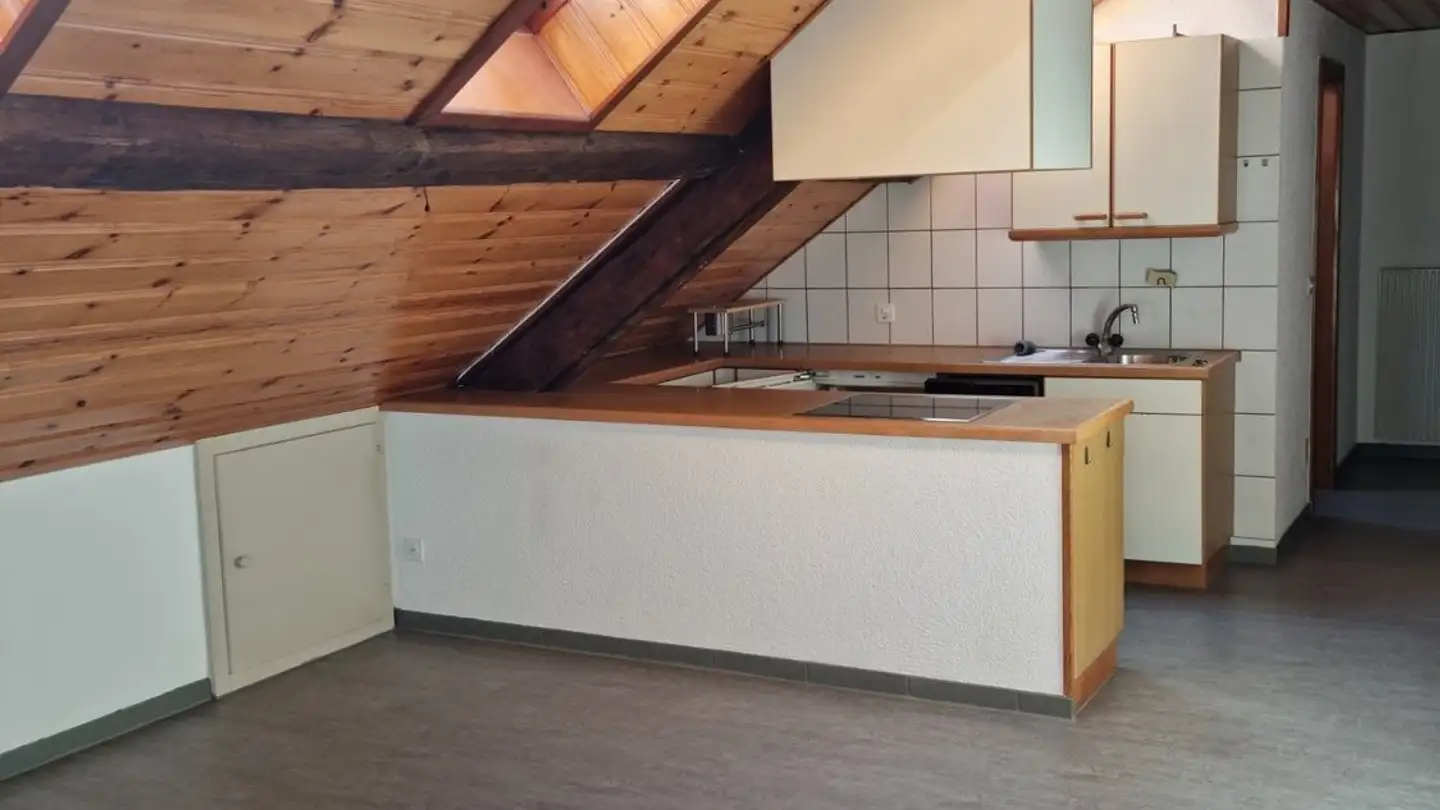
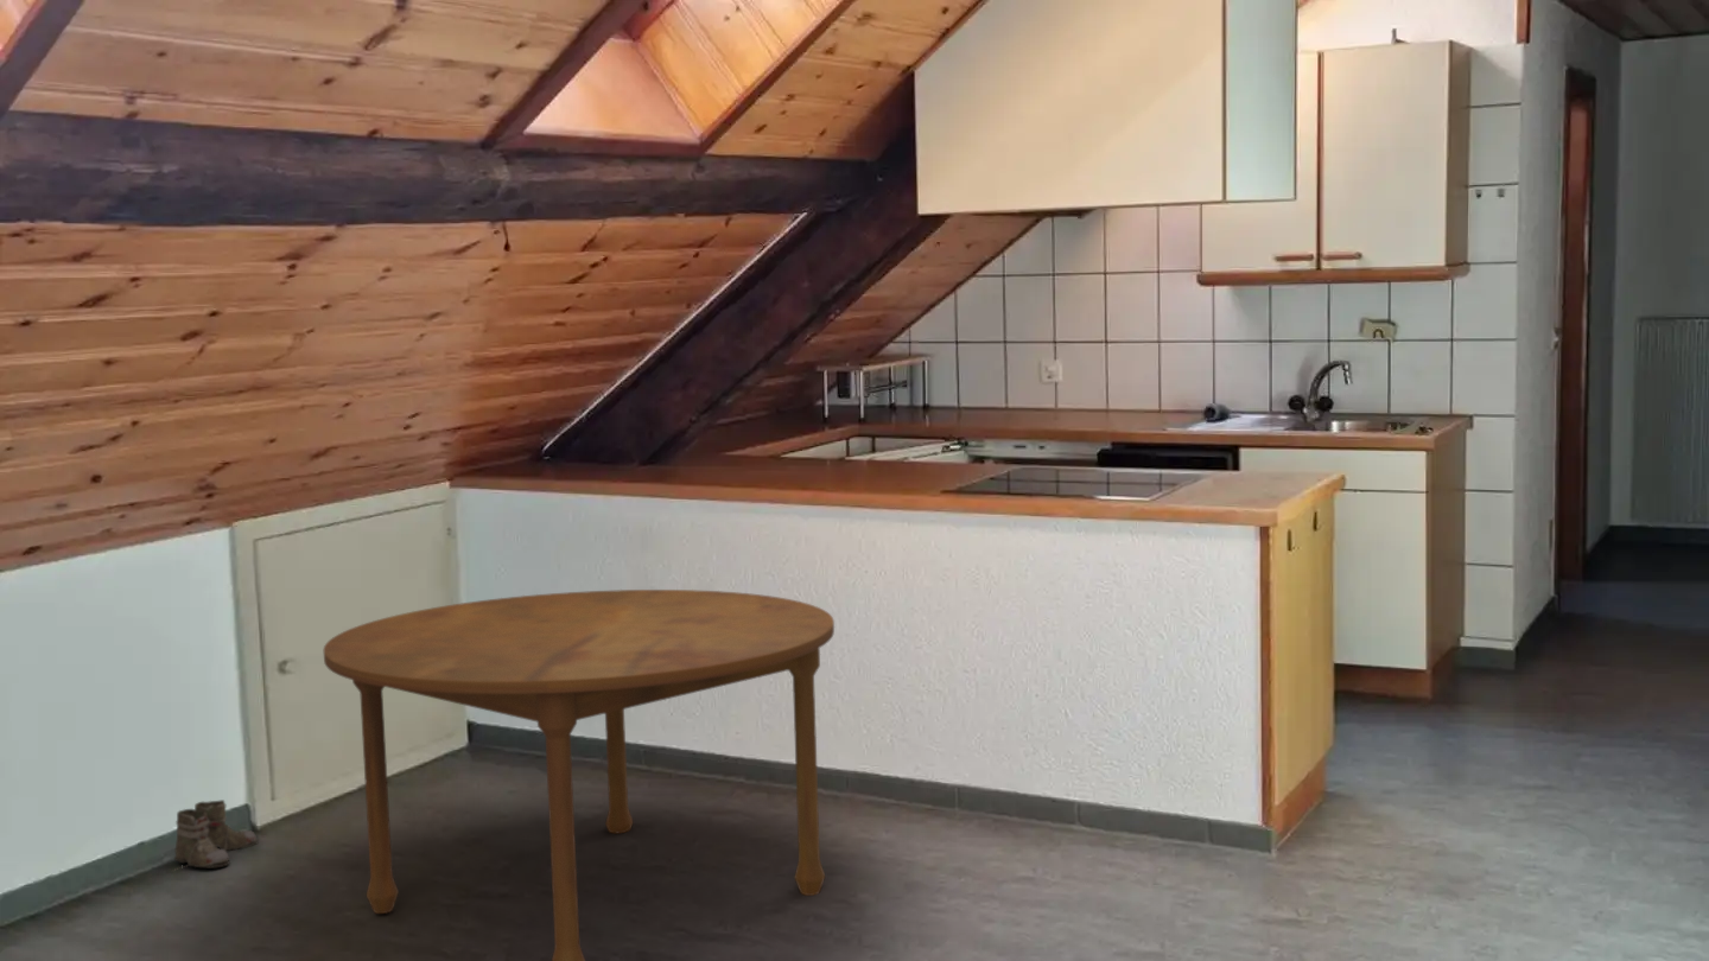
+ dining table (608, 766)
+ boots (211, 832)
